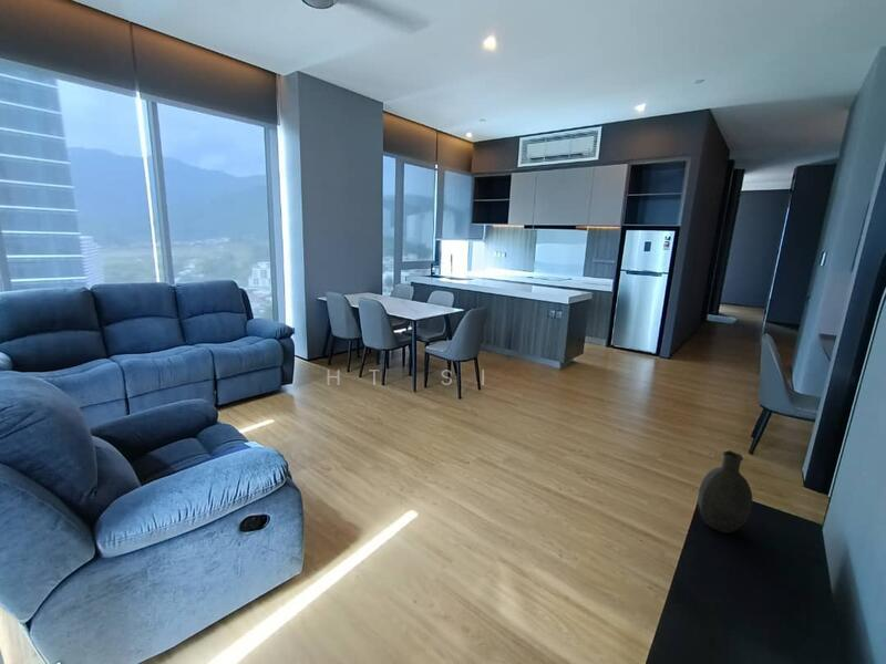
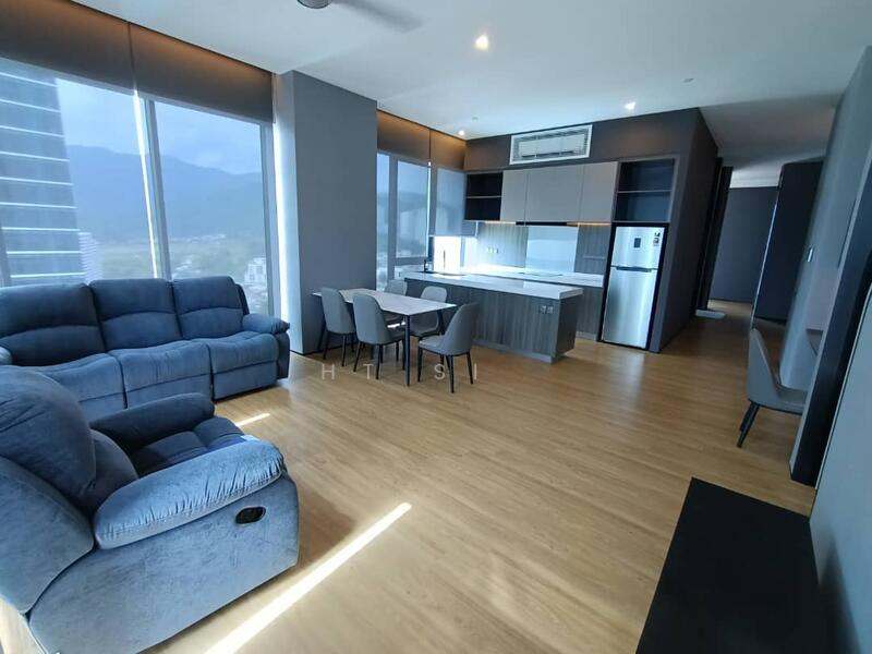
- decorative vase (725, 489)
